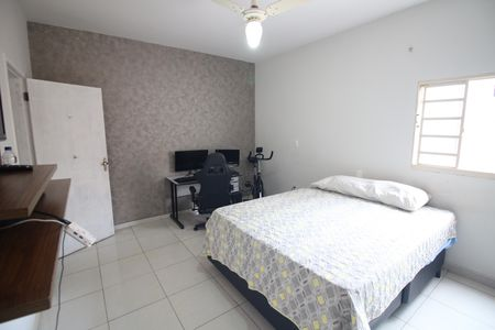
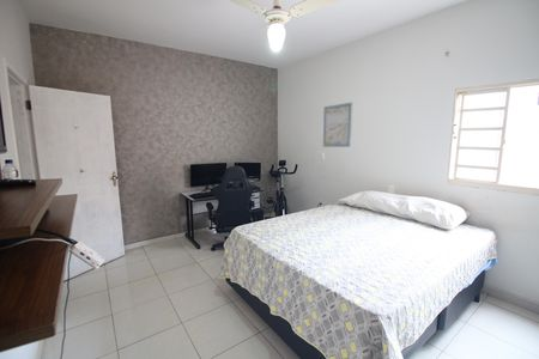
+ wall art (337, 126)
